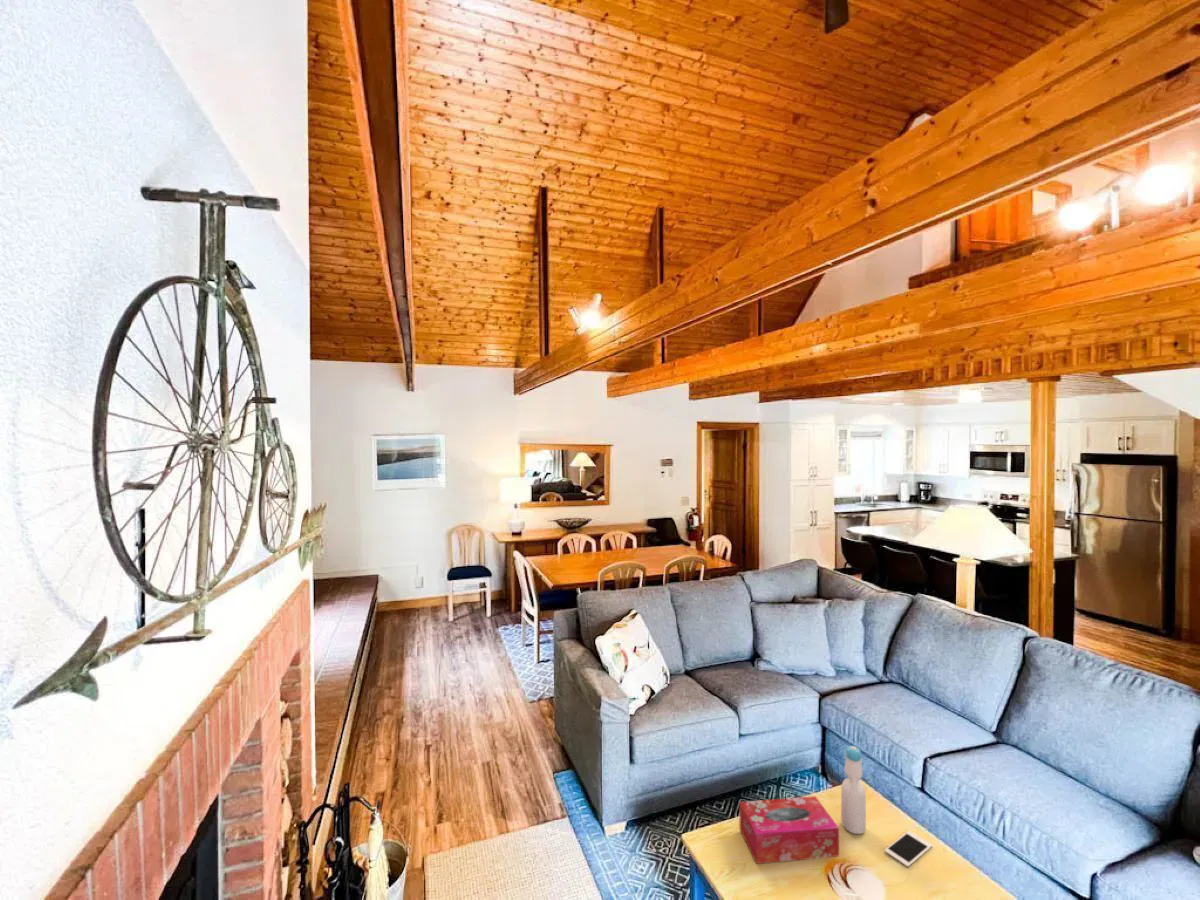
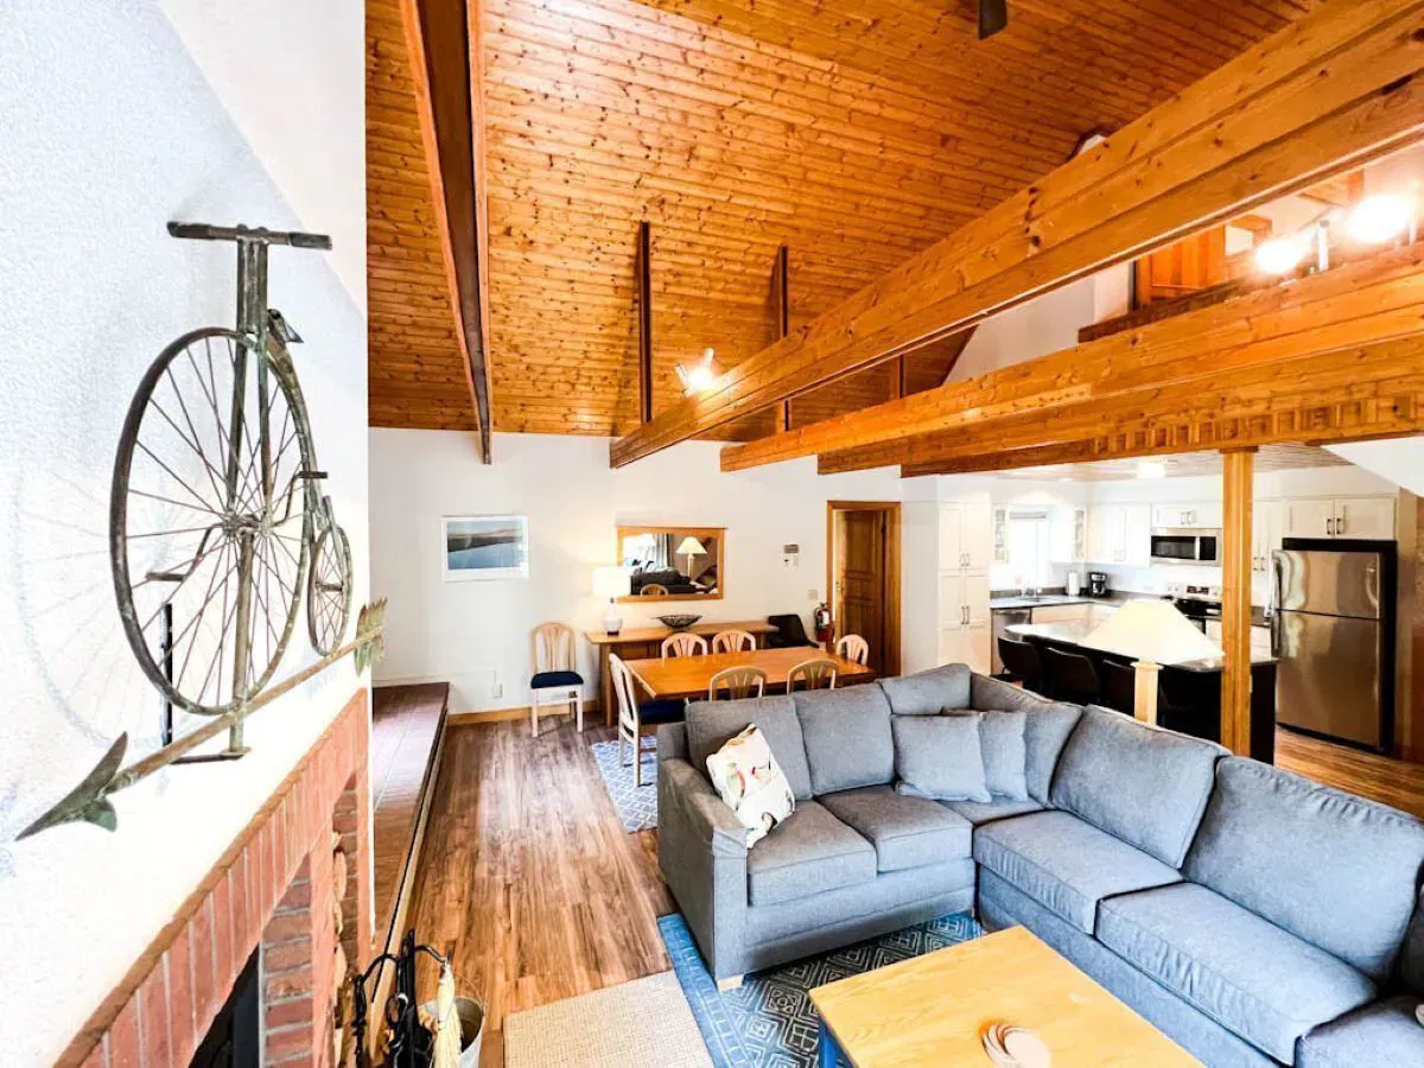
- tissue box (787, 828)
- bottle (853, 787)
- cell phone (908, 848)
